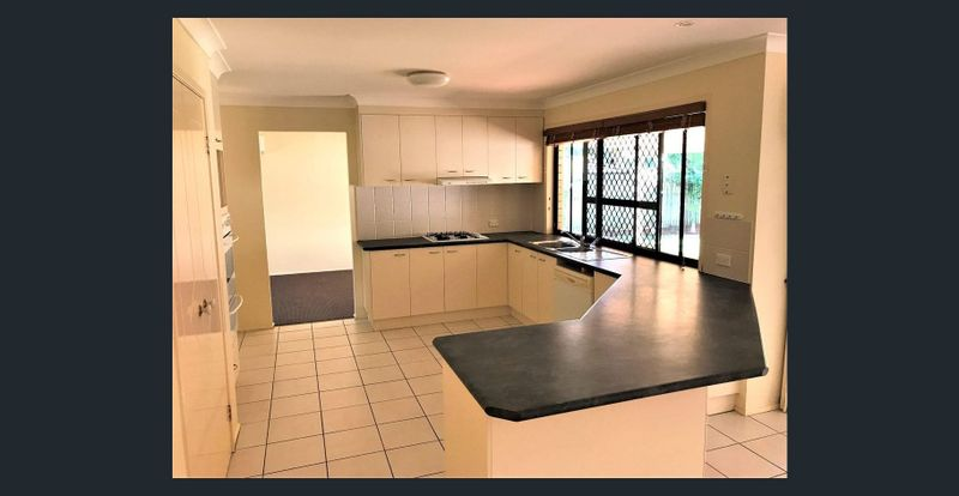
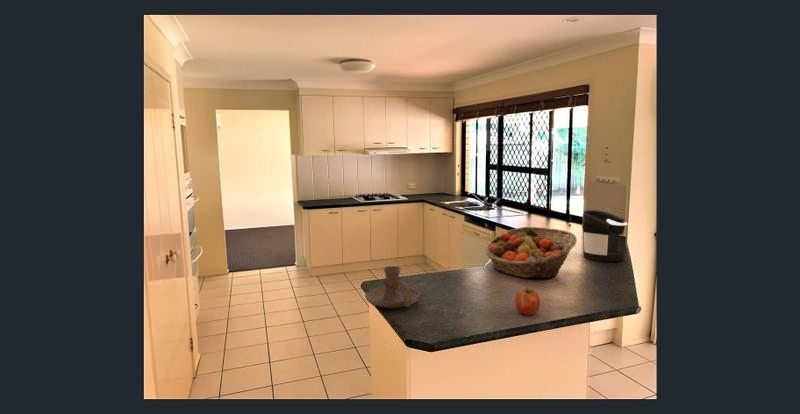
+ coffee maker (605, 234)
+ fruit (527, 300)
+ candle holder (395, 287)
+ fruit basket (528, 250)
